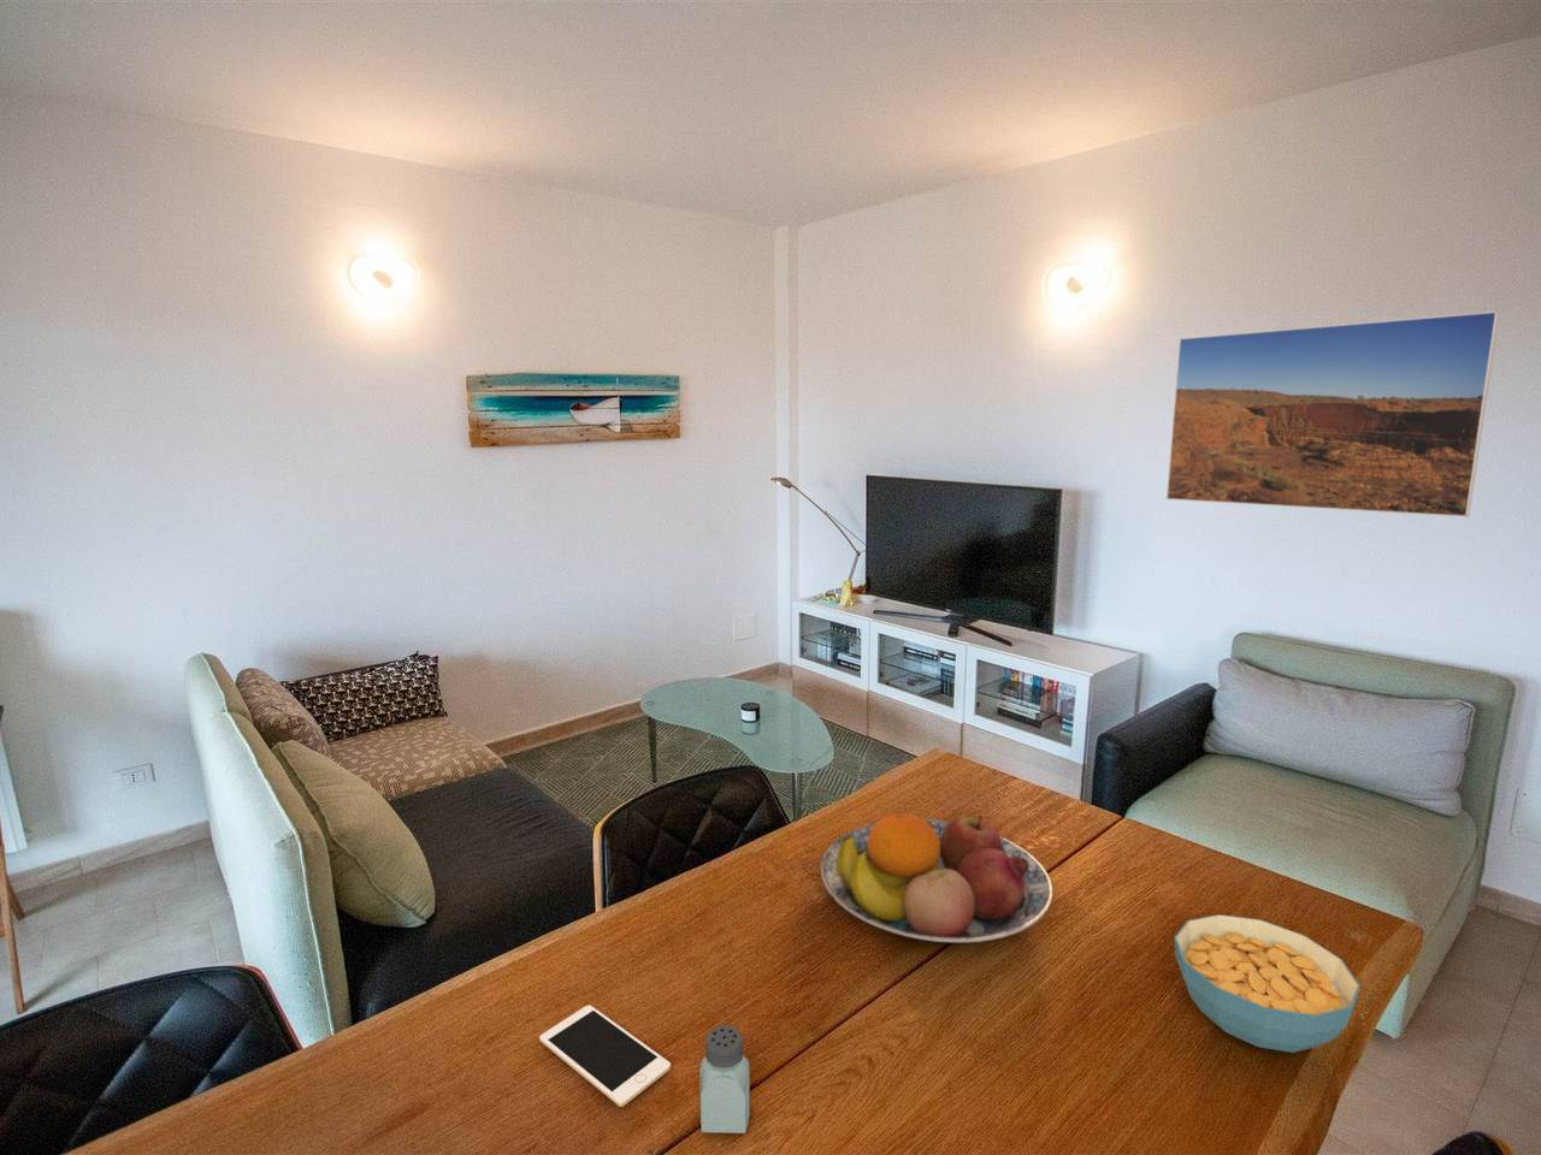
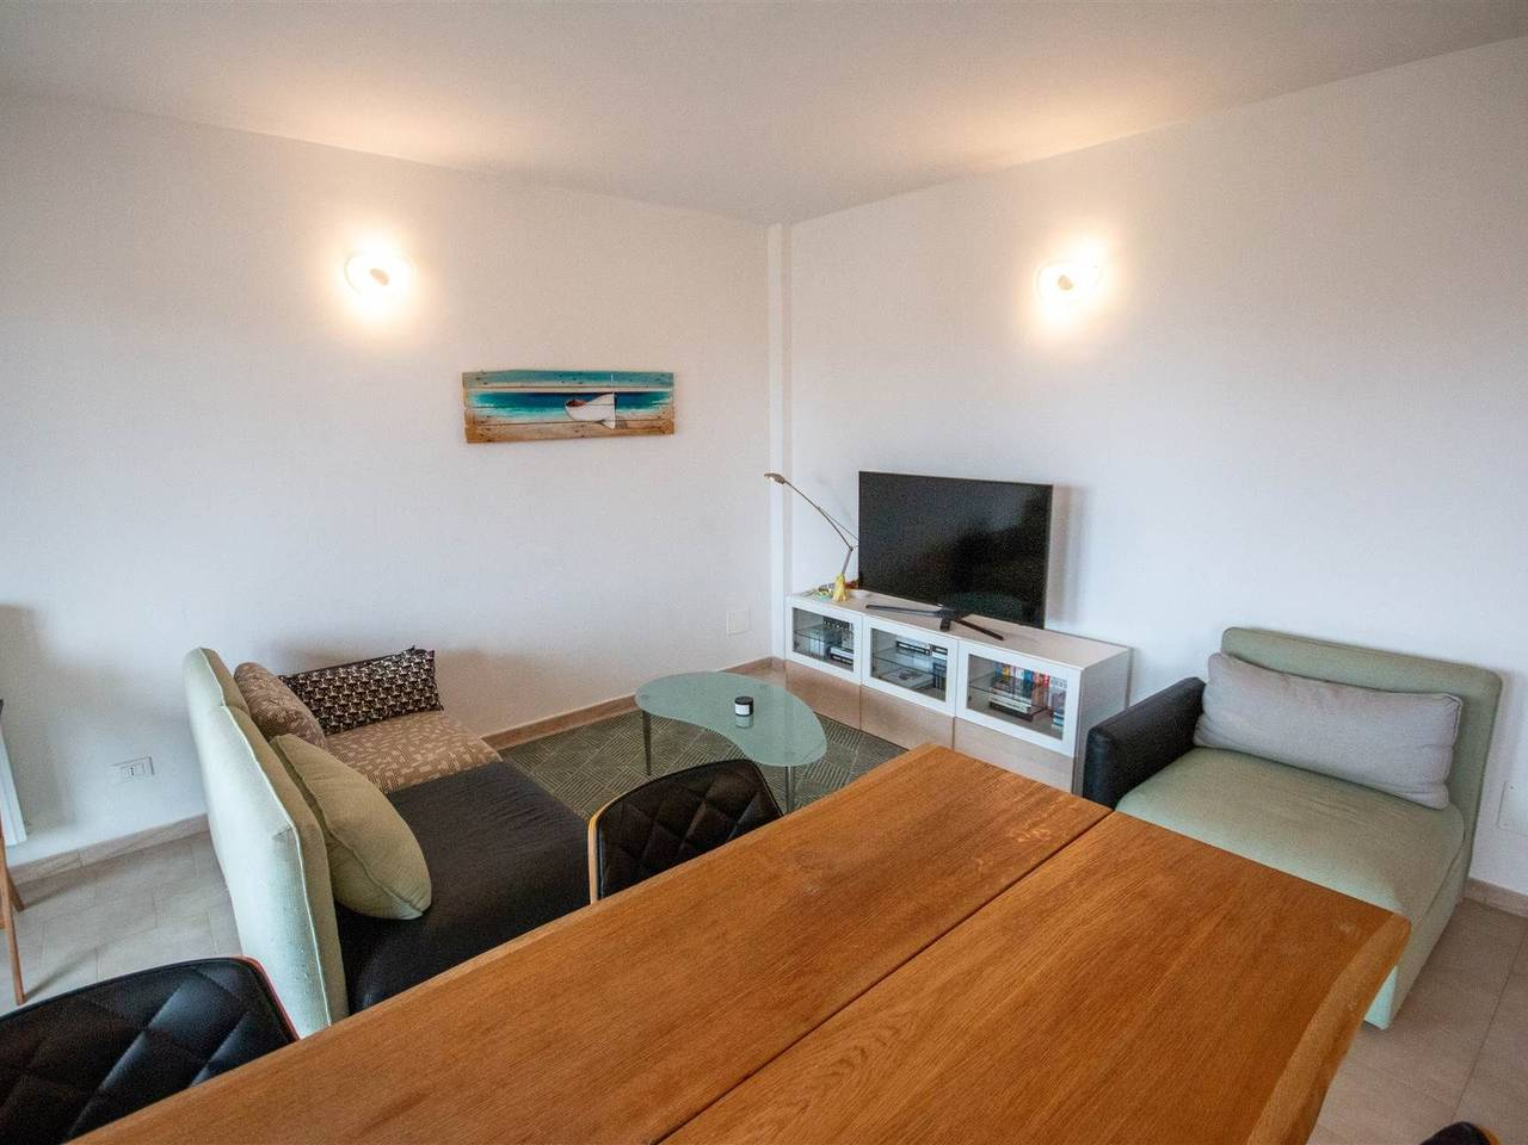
- saltshaker (724, 1077)
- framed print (1310, 417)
- cereal bowl (1258, 995)
- fruit bowl (933, 863)
- cell phone (603, 1052)
